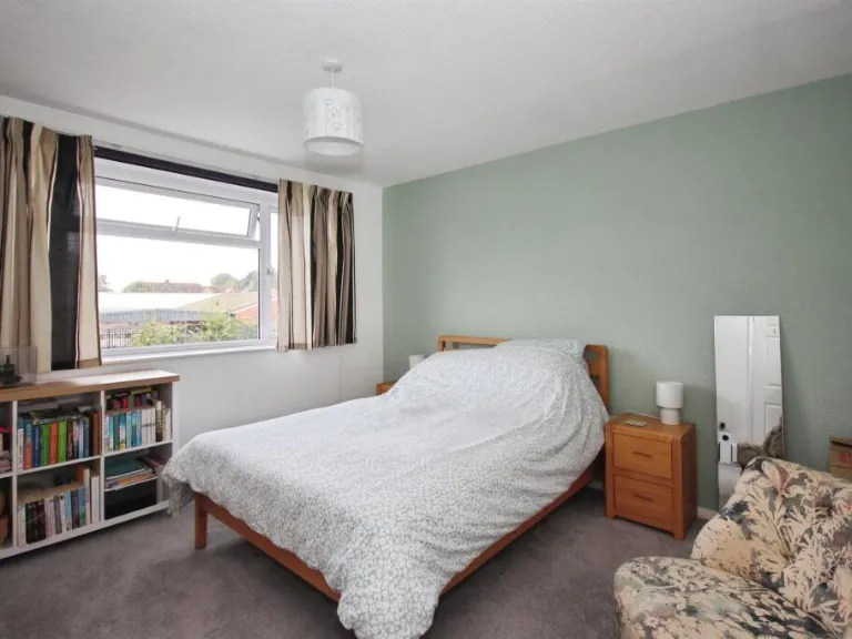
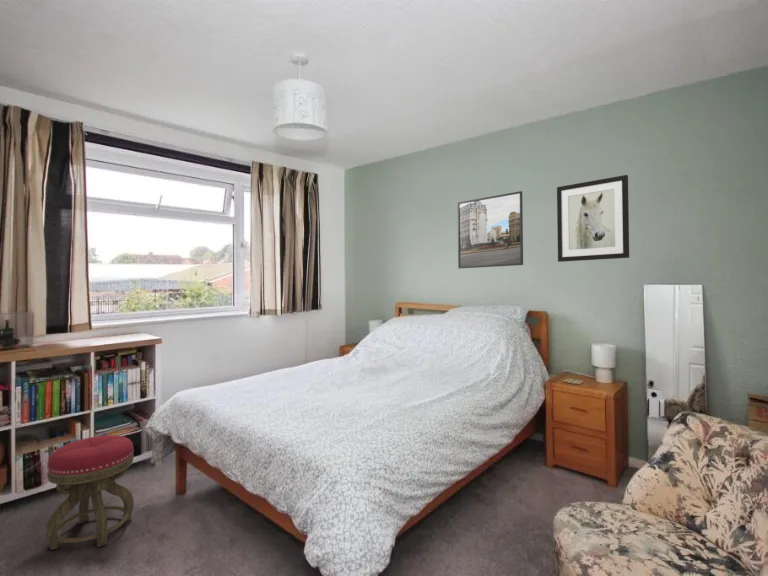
+ stool (92, 487)
+ wall art (591, 220)
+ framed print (488, 232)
